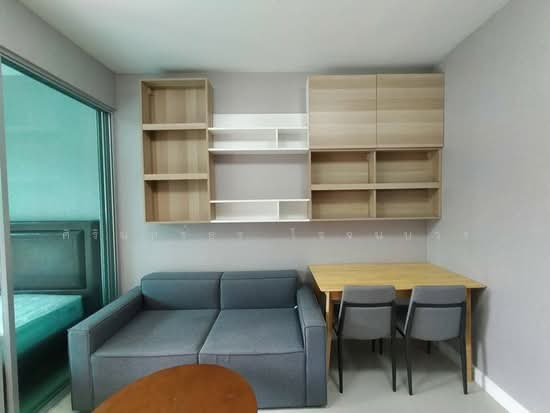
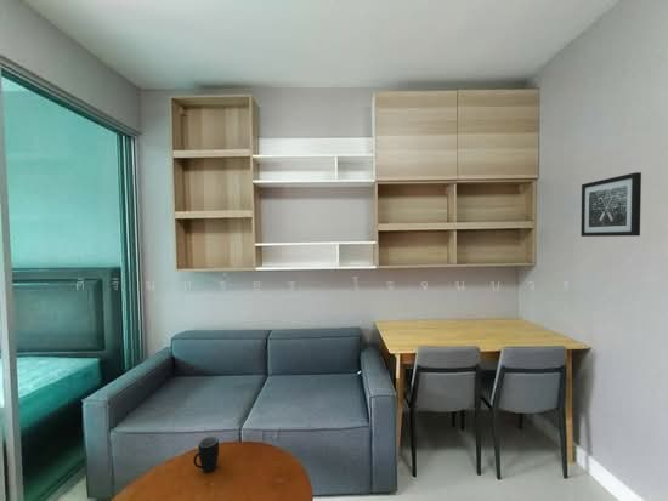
+ wall art (607, 207)
+ mug (205, 457)
